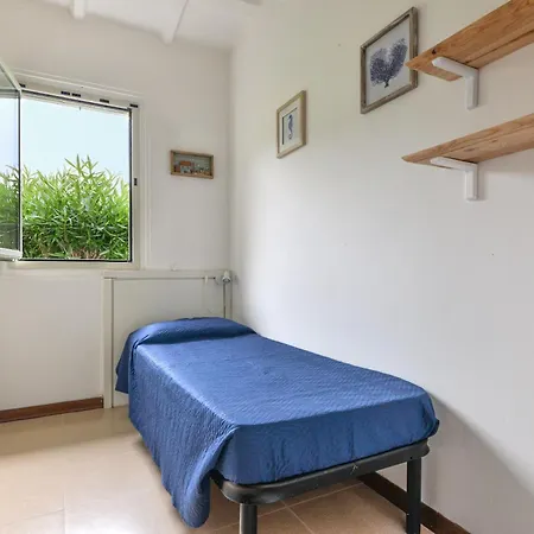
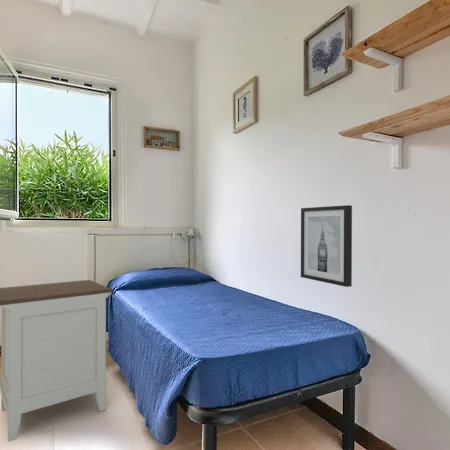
+ nightstand (52, 348)
+ wall art (324, 244)
